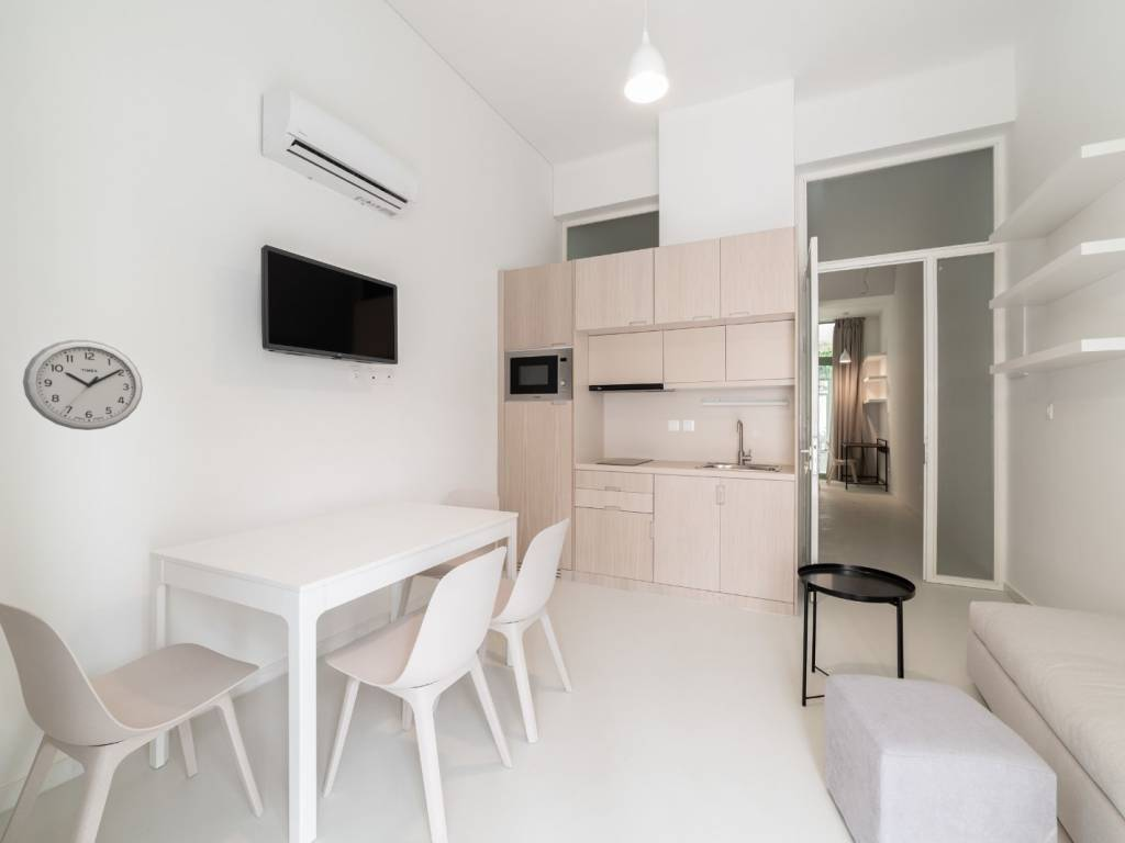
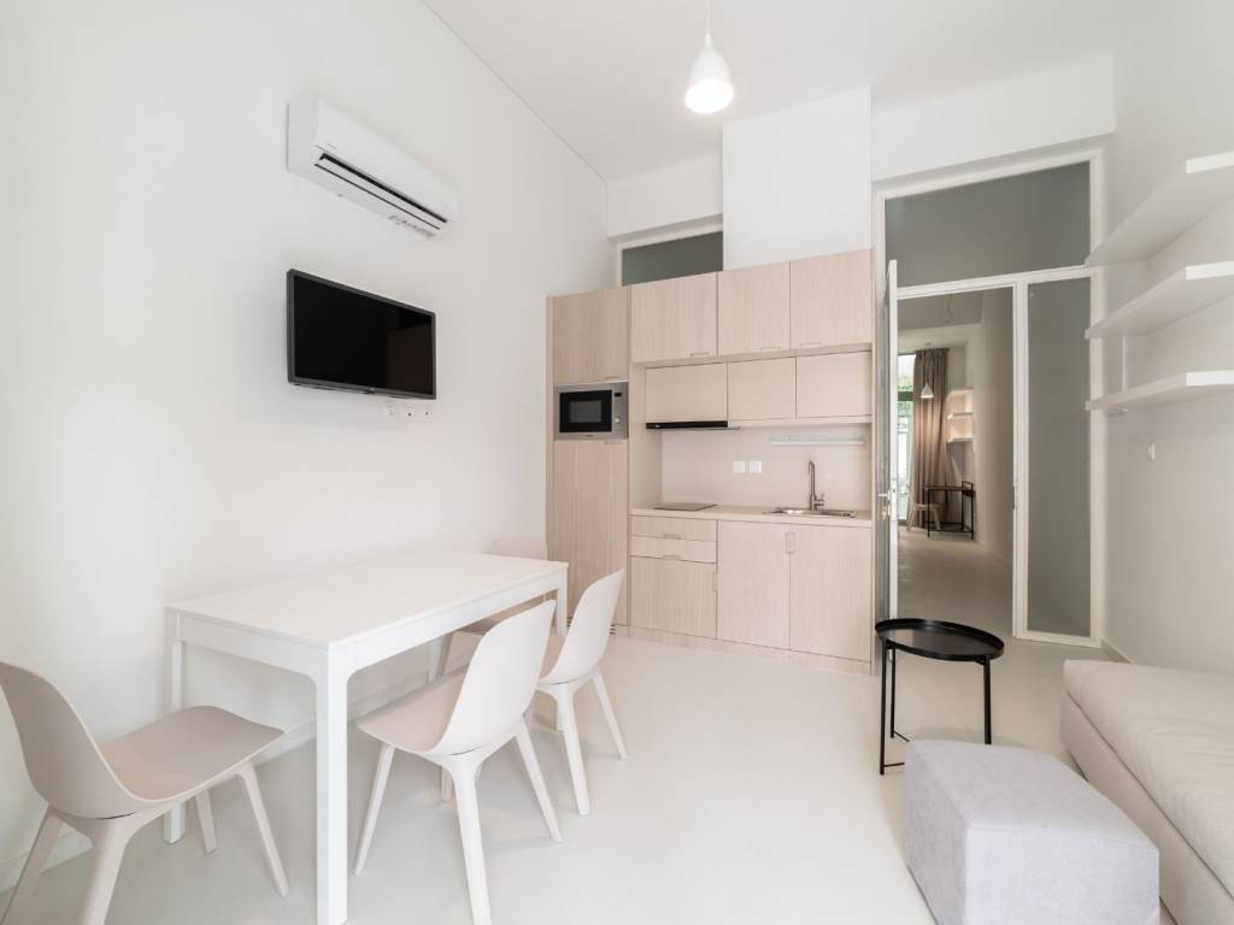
- wall clock (88, 384)
